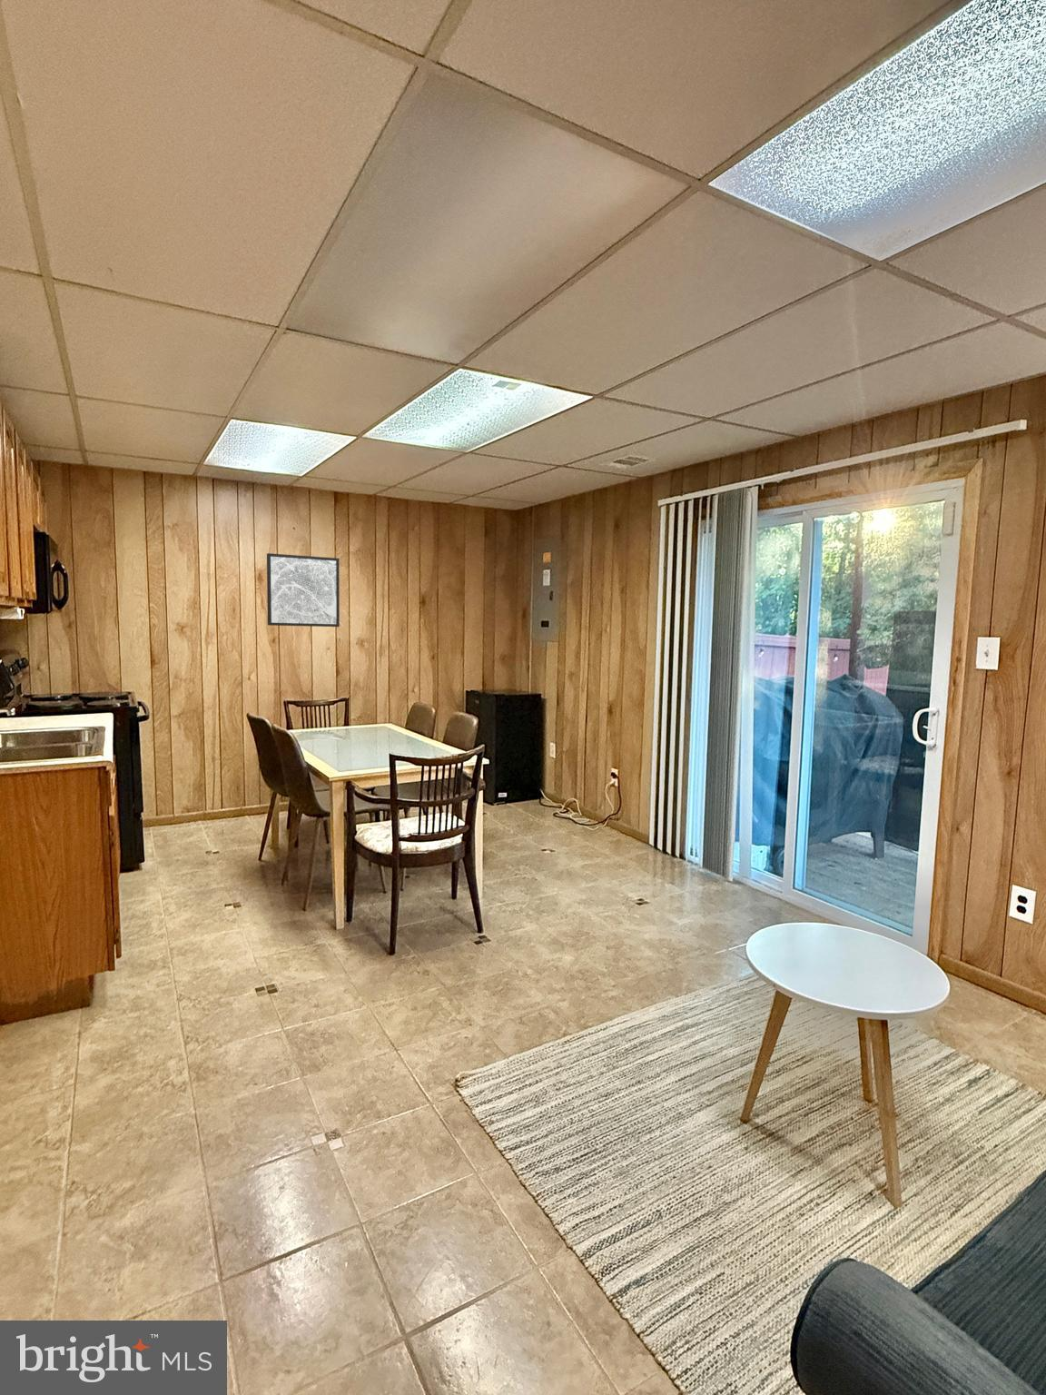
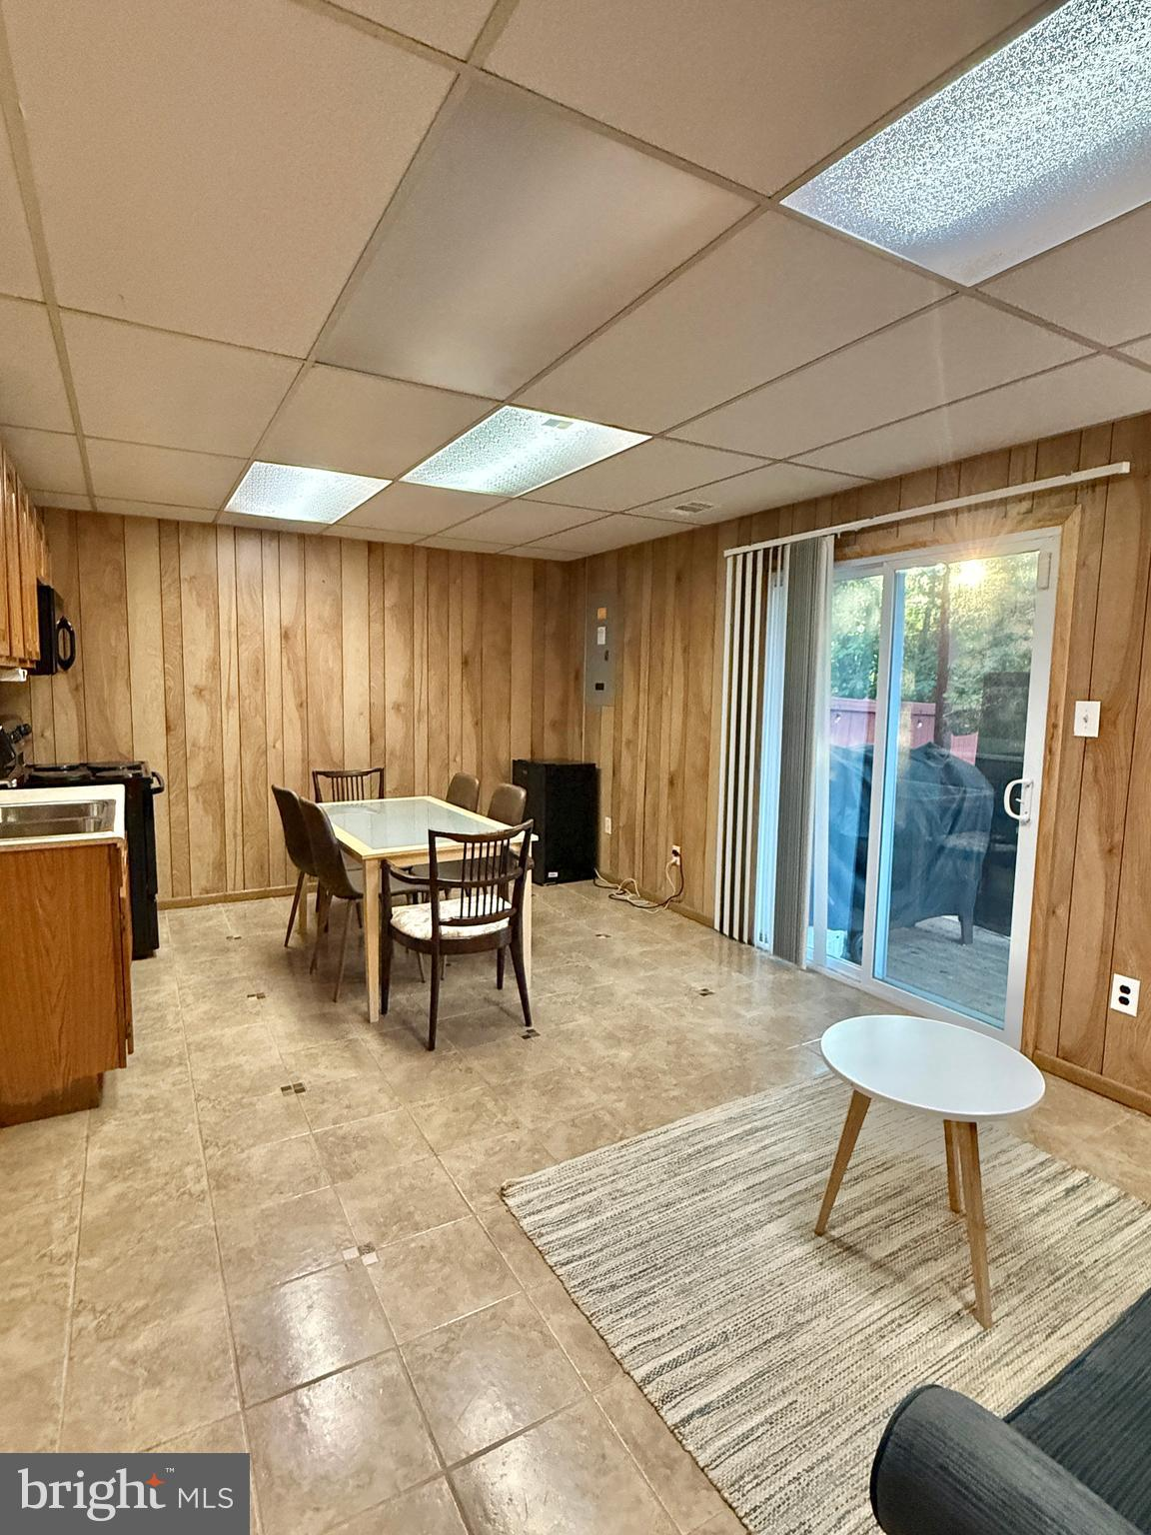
- wall art (303, 590)
